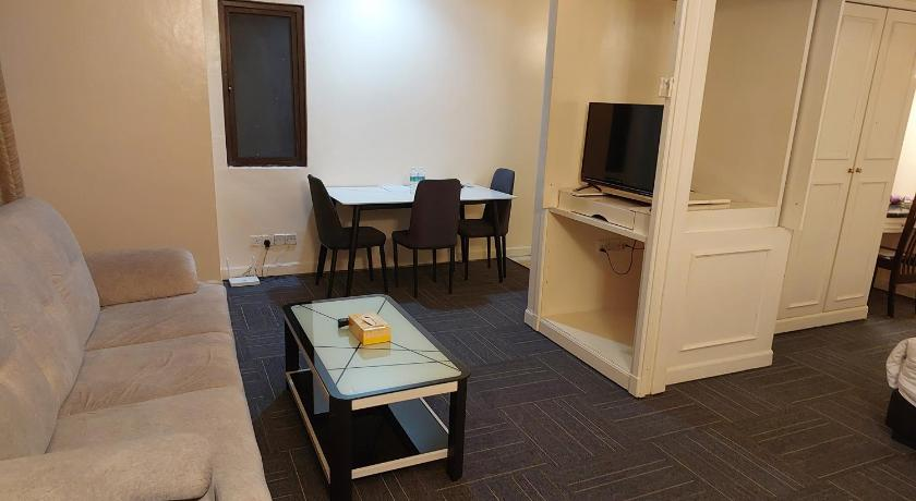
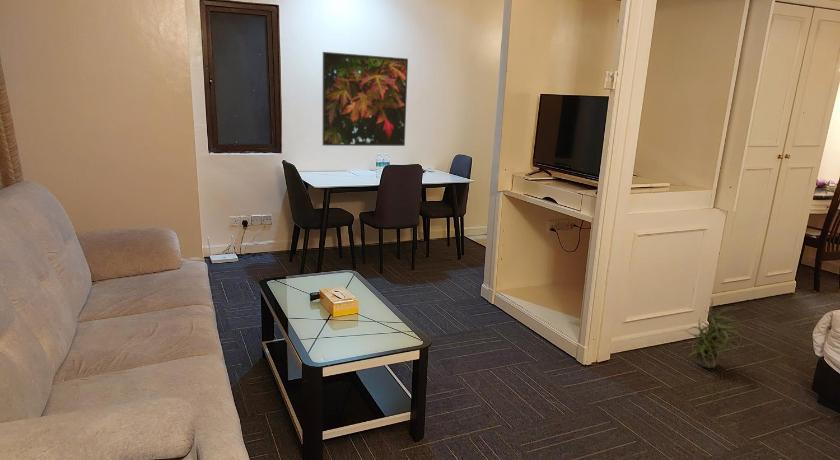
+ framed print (365, 101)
+ potted plant (716, 336)
